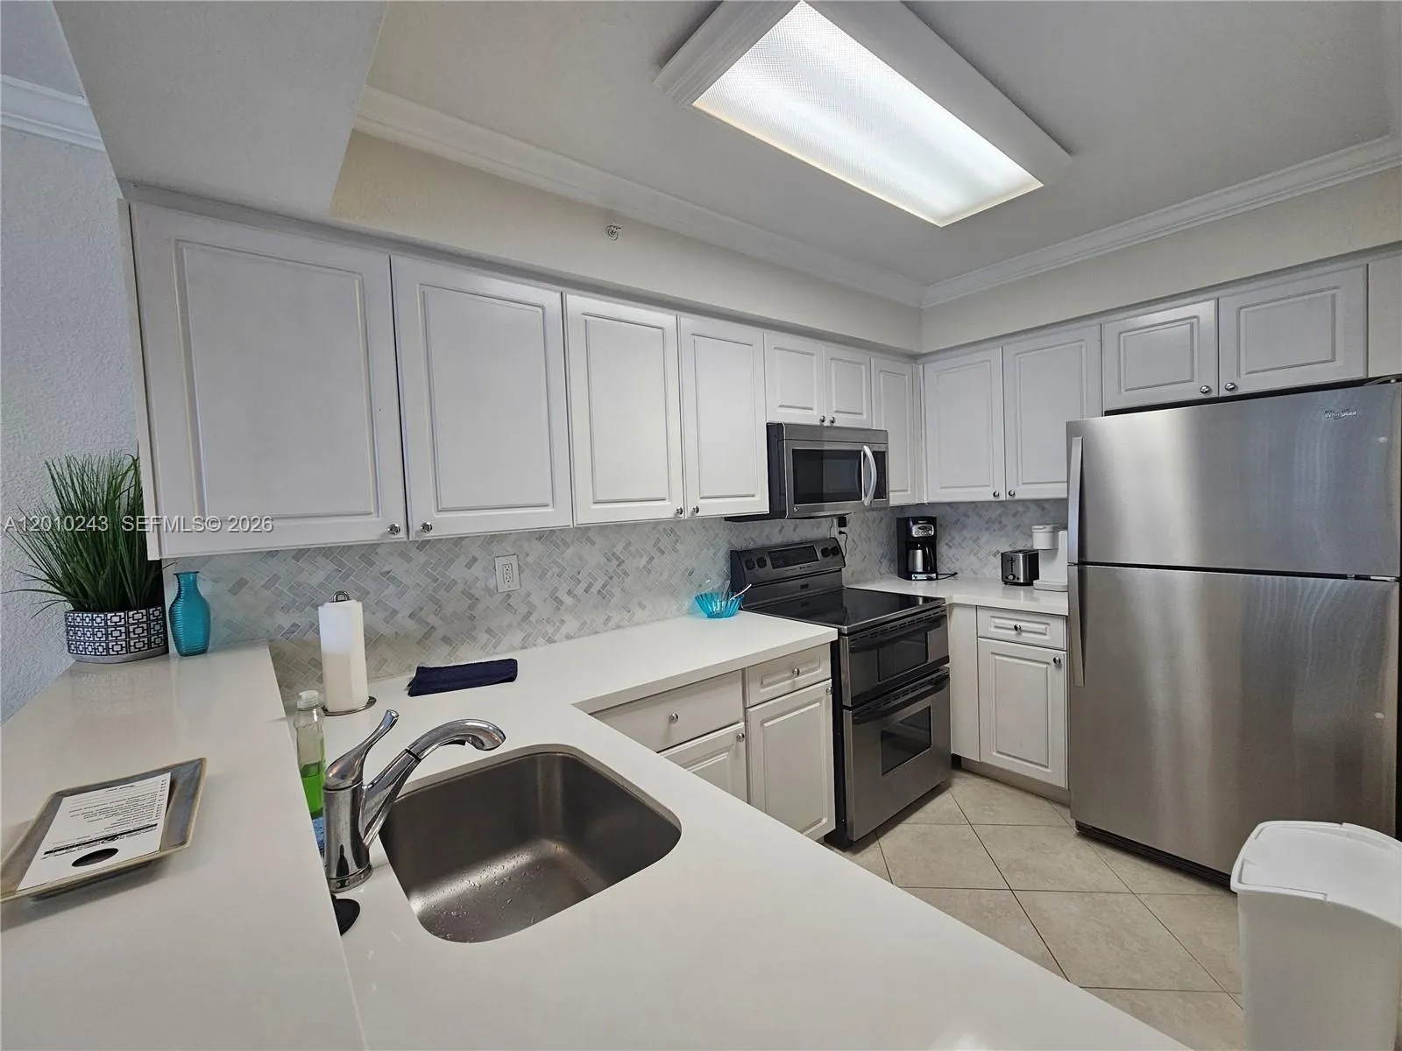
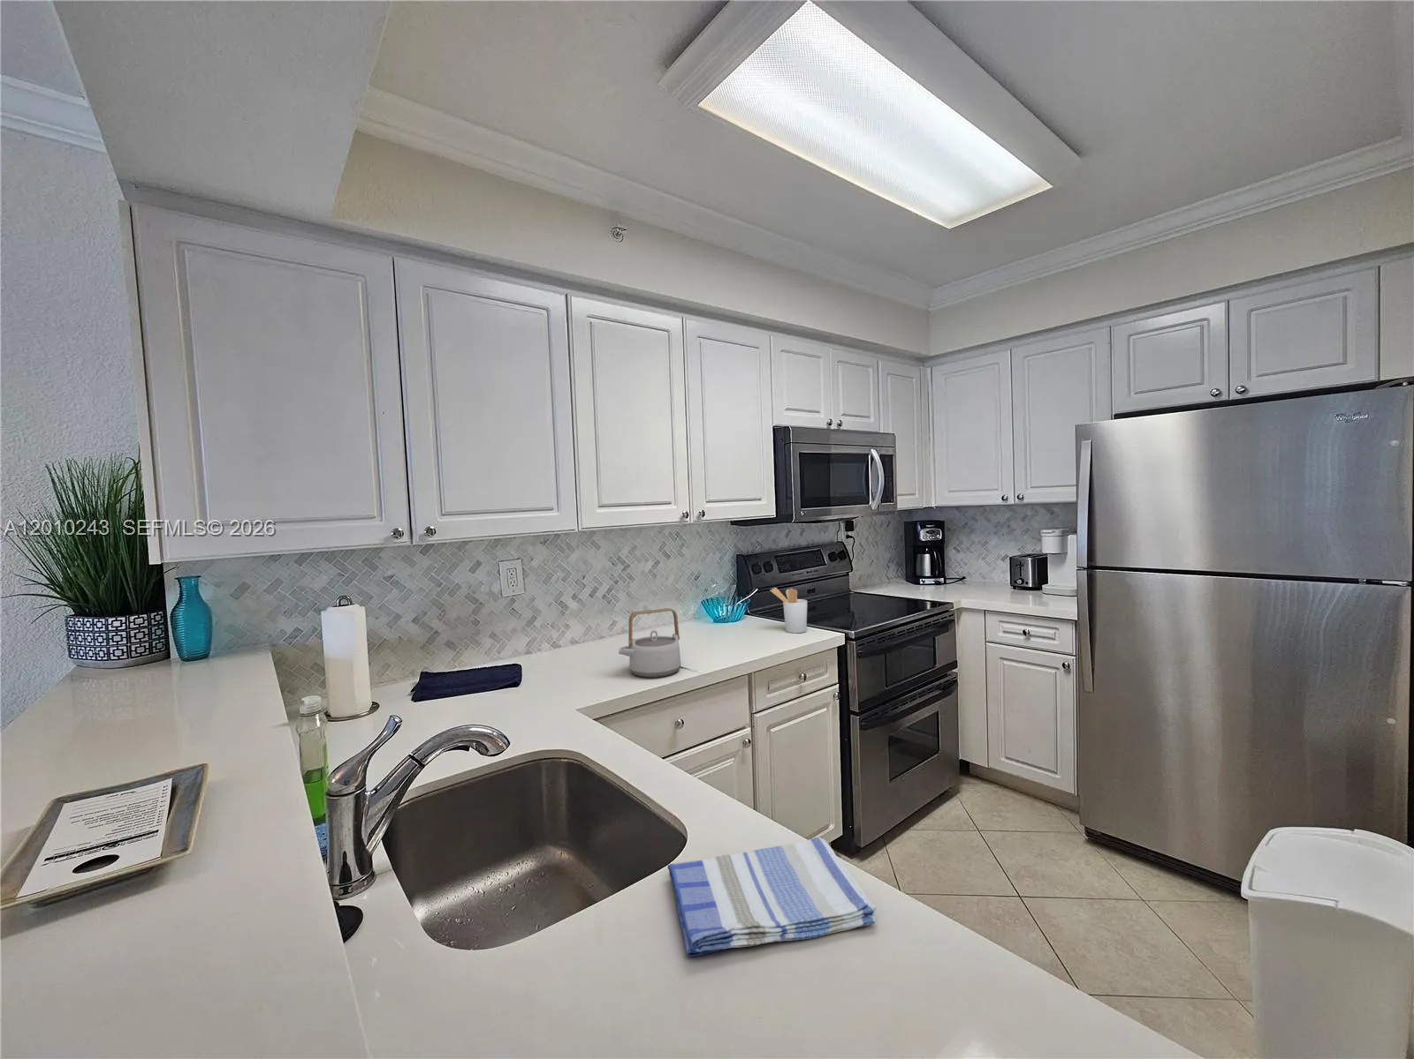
+ utensil holder (788, 608)
+ dish towel (765, 888)
+ teapot (649, 641)
